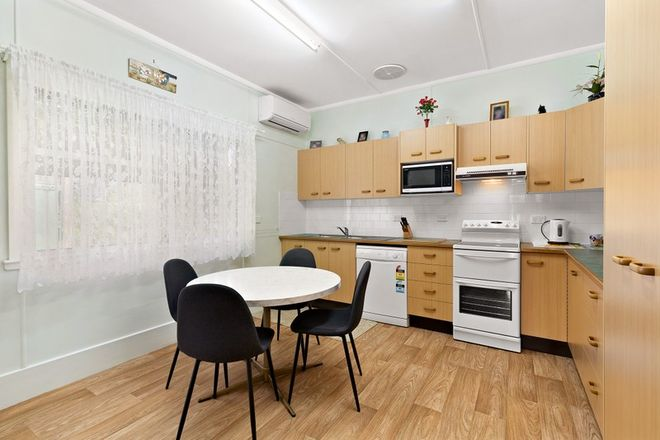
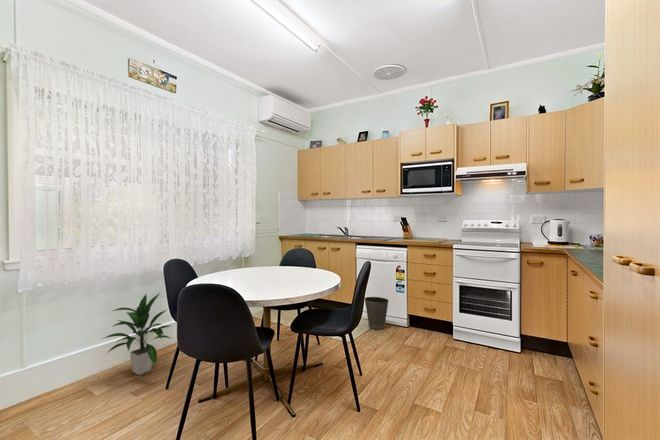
+ waste basket (376, 313)
+ indoor plant (141, 334)
